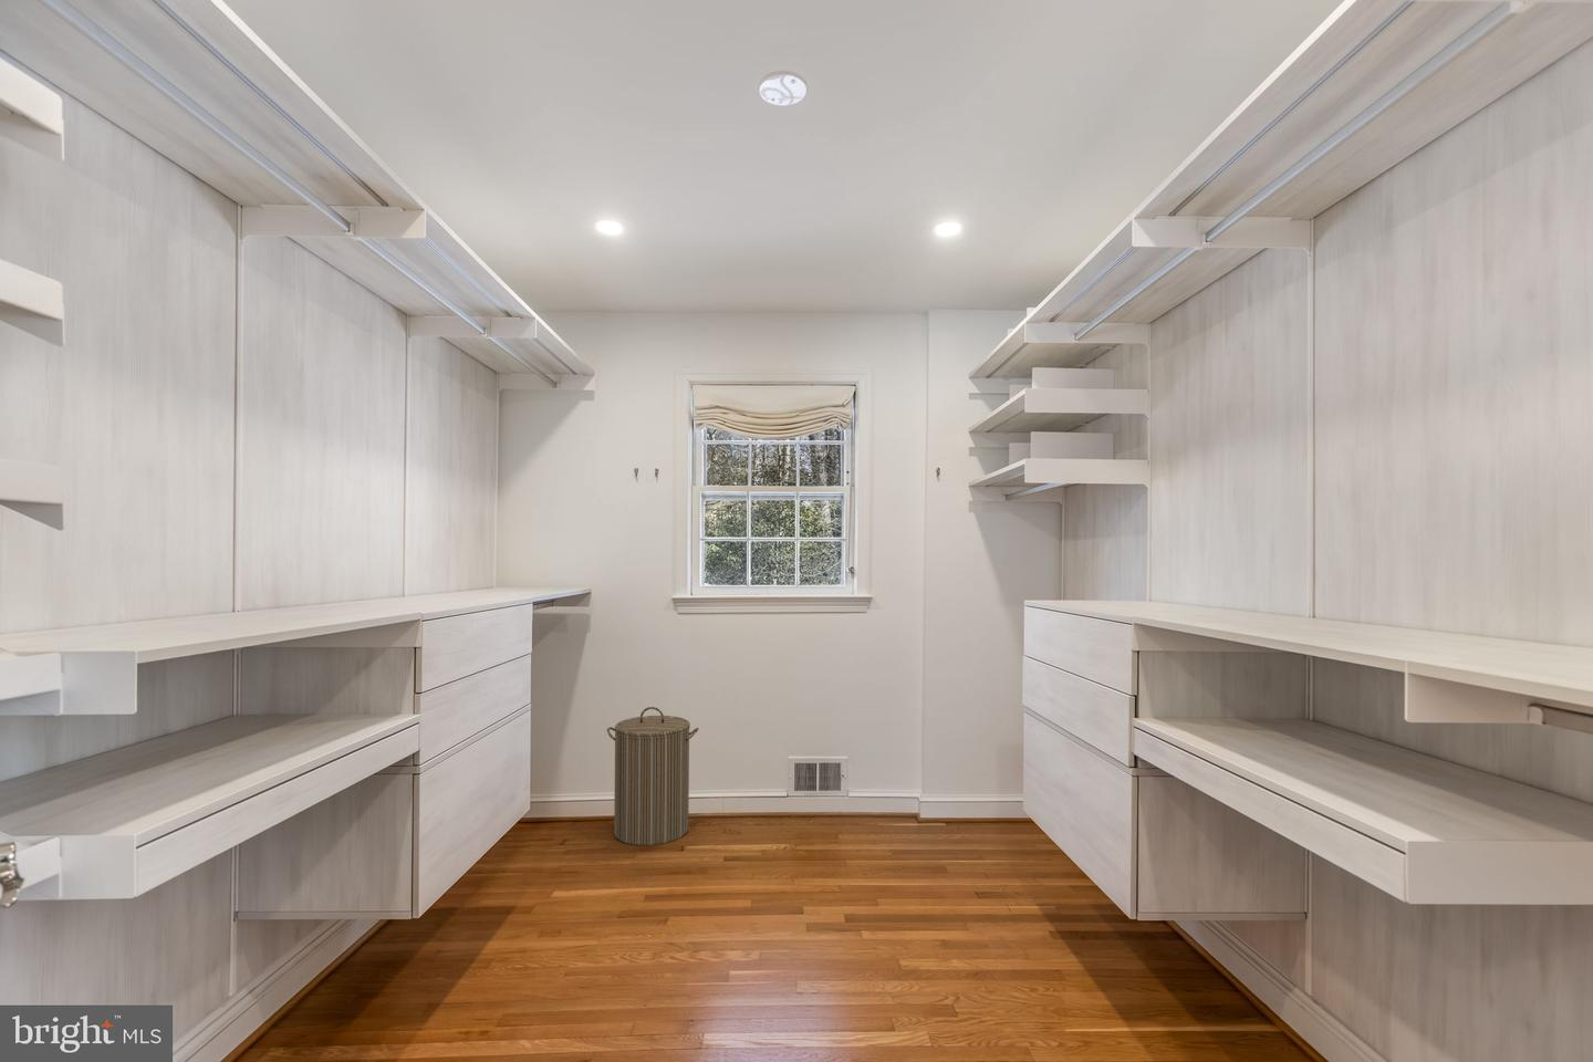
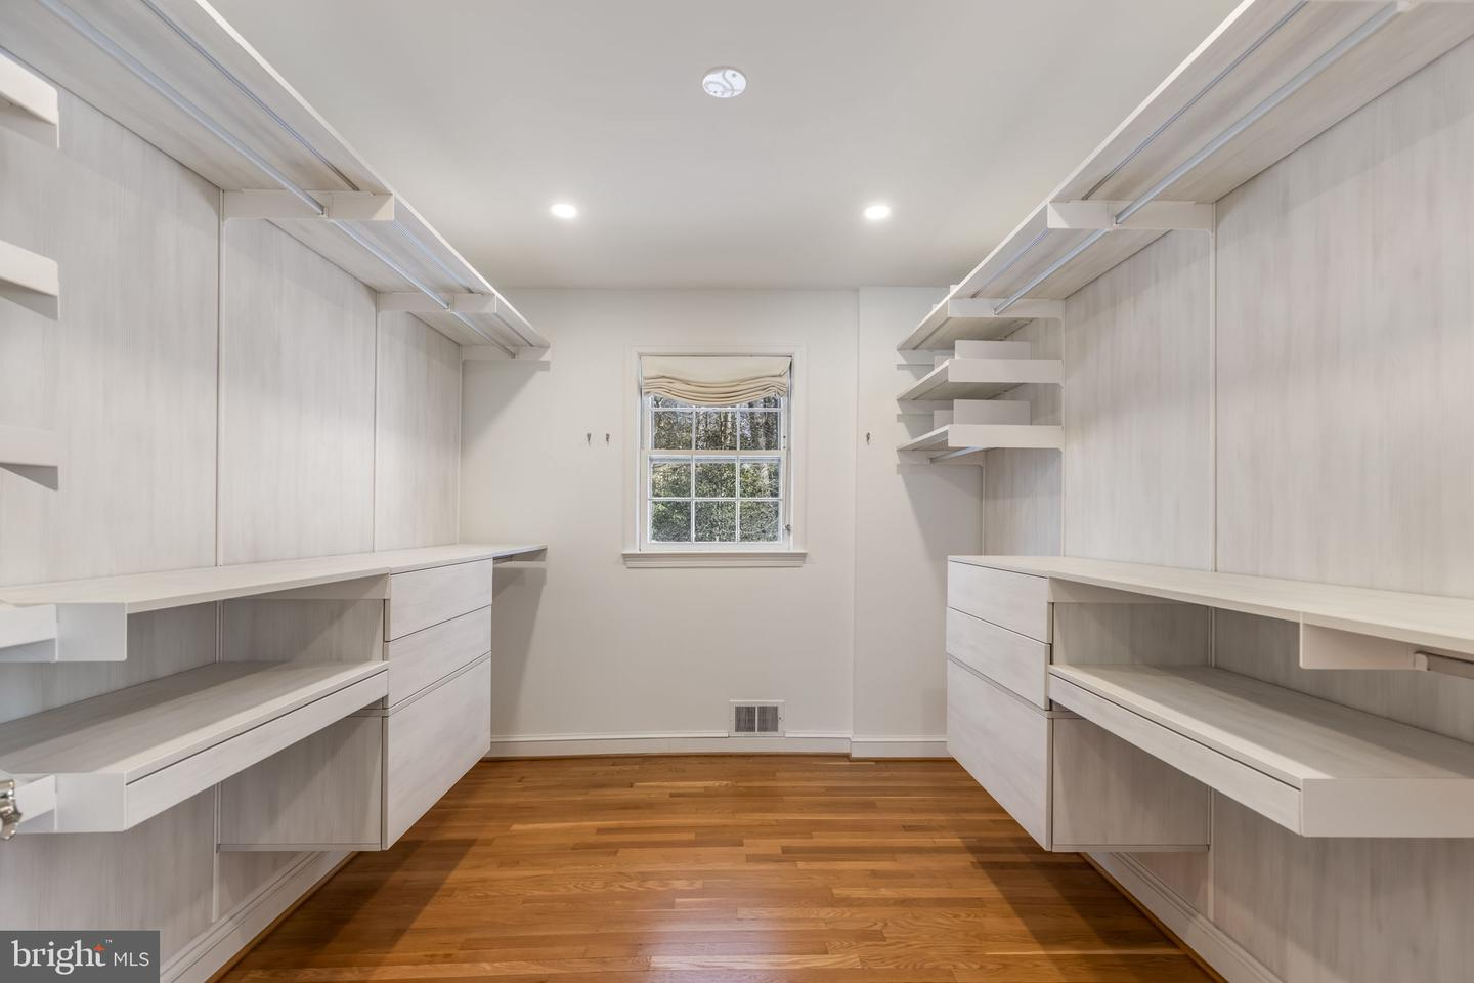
- laundry hamper (652, 769)
